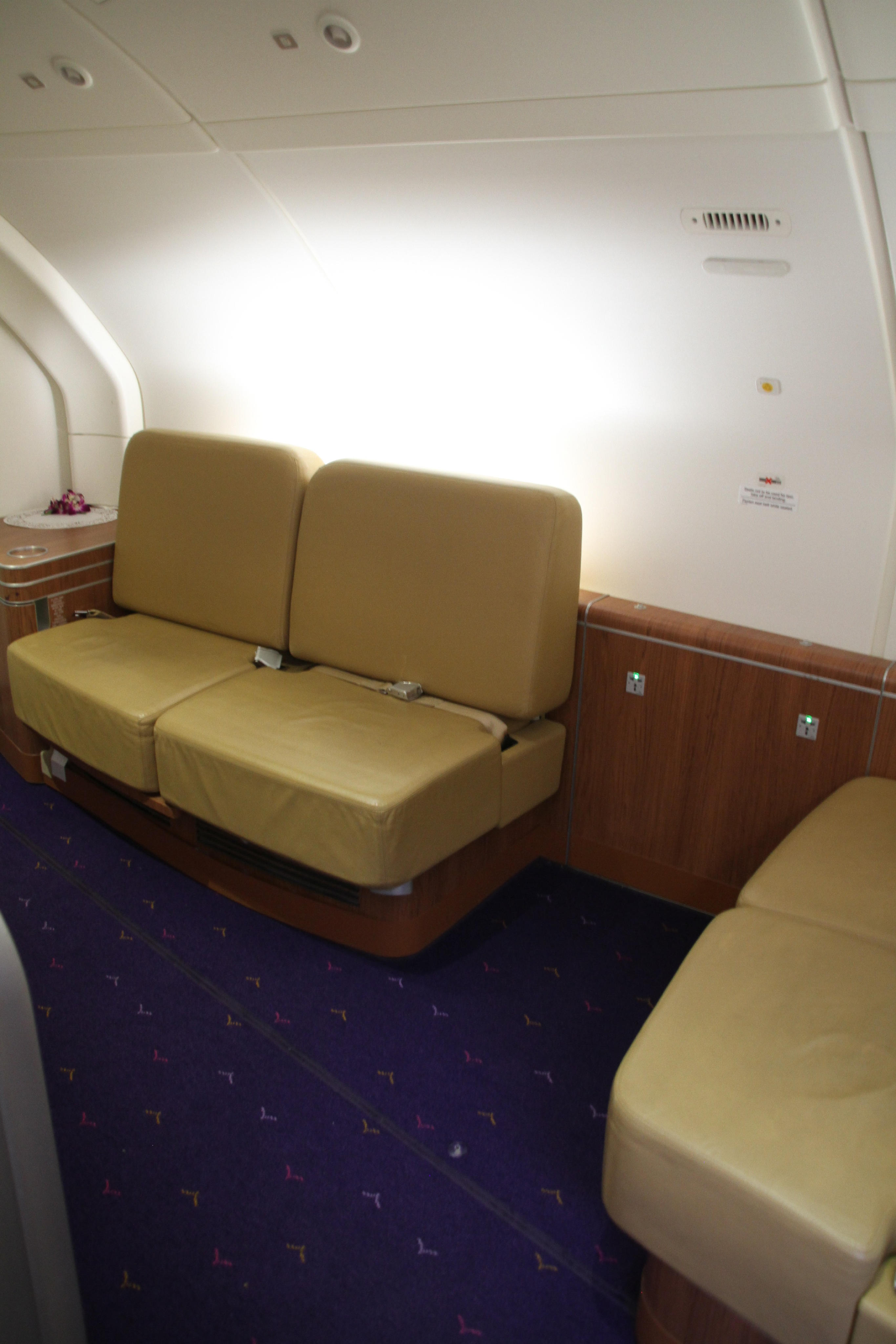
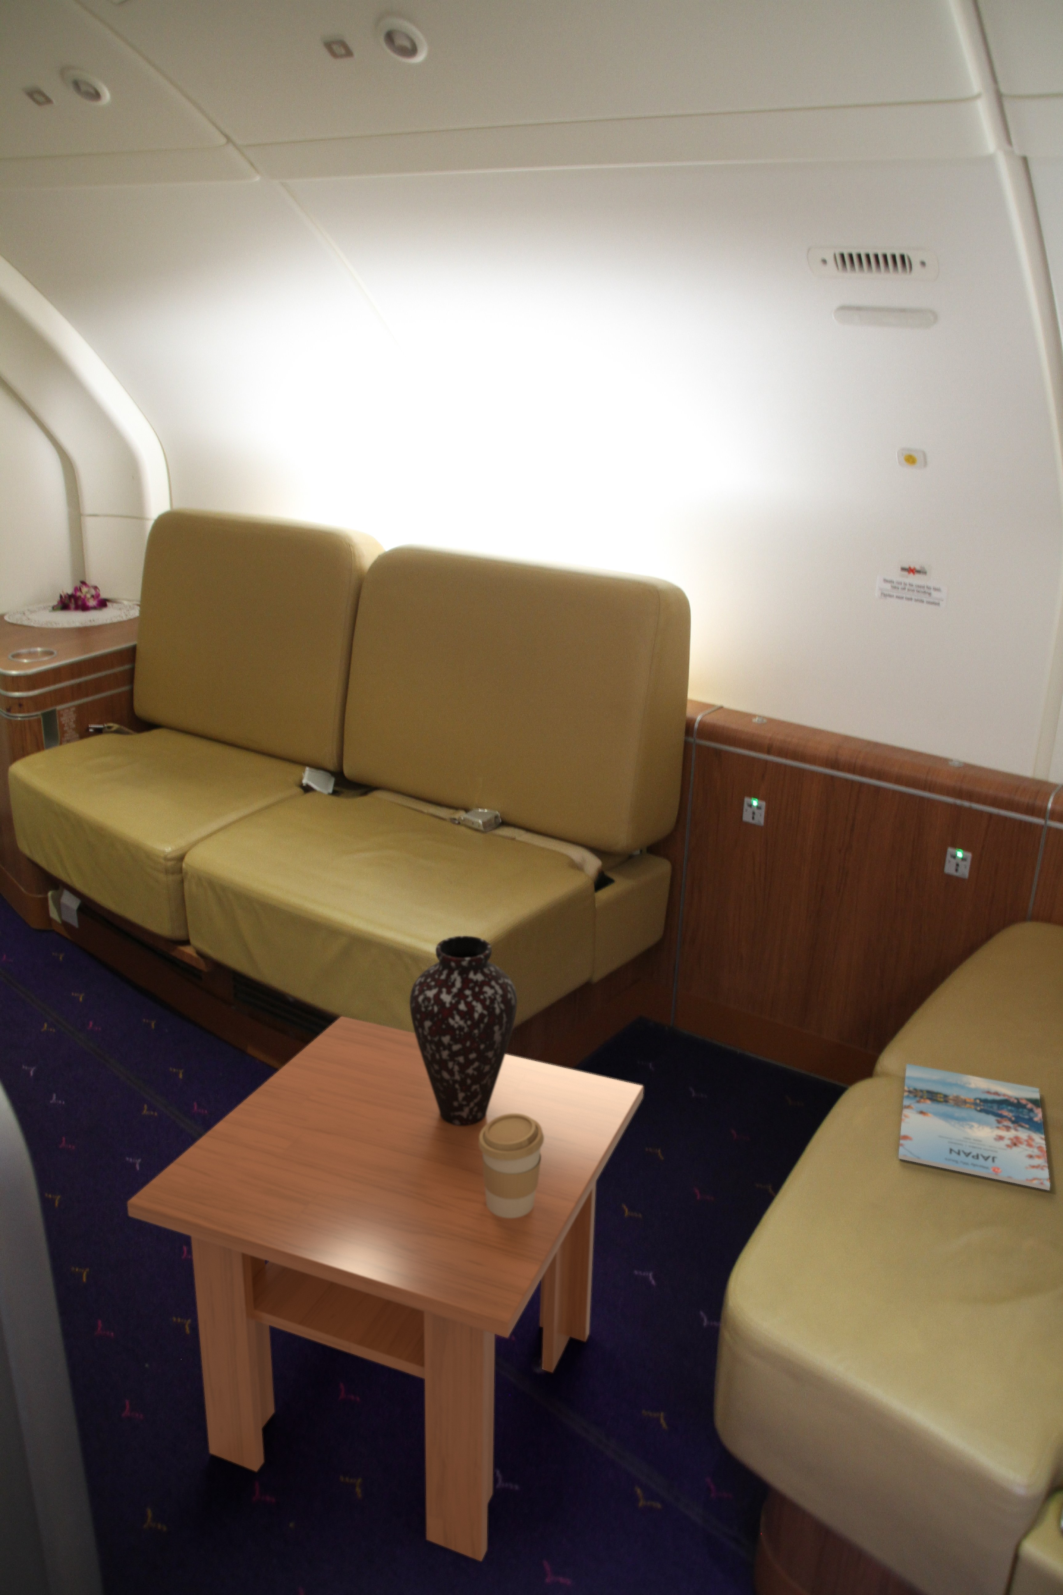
+ coffee cup (510, 1163)
+ vase (463, 1031)
+ coffee table (409, 1269)
+ magazine (972, 1121)
